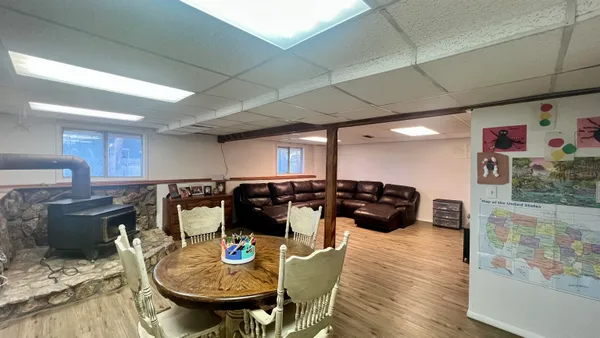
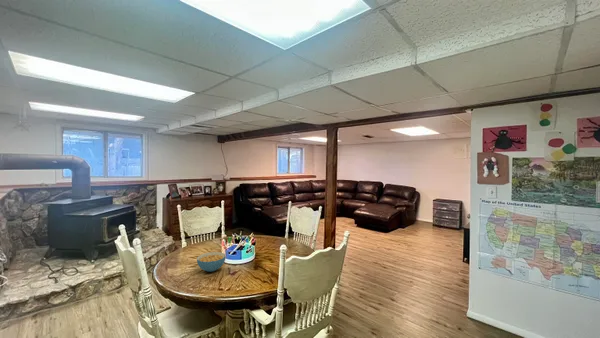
+ cereal bowl (211, 263)
